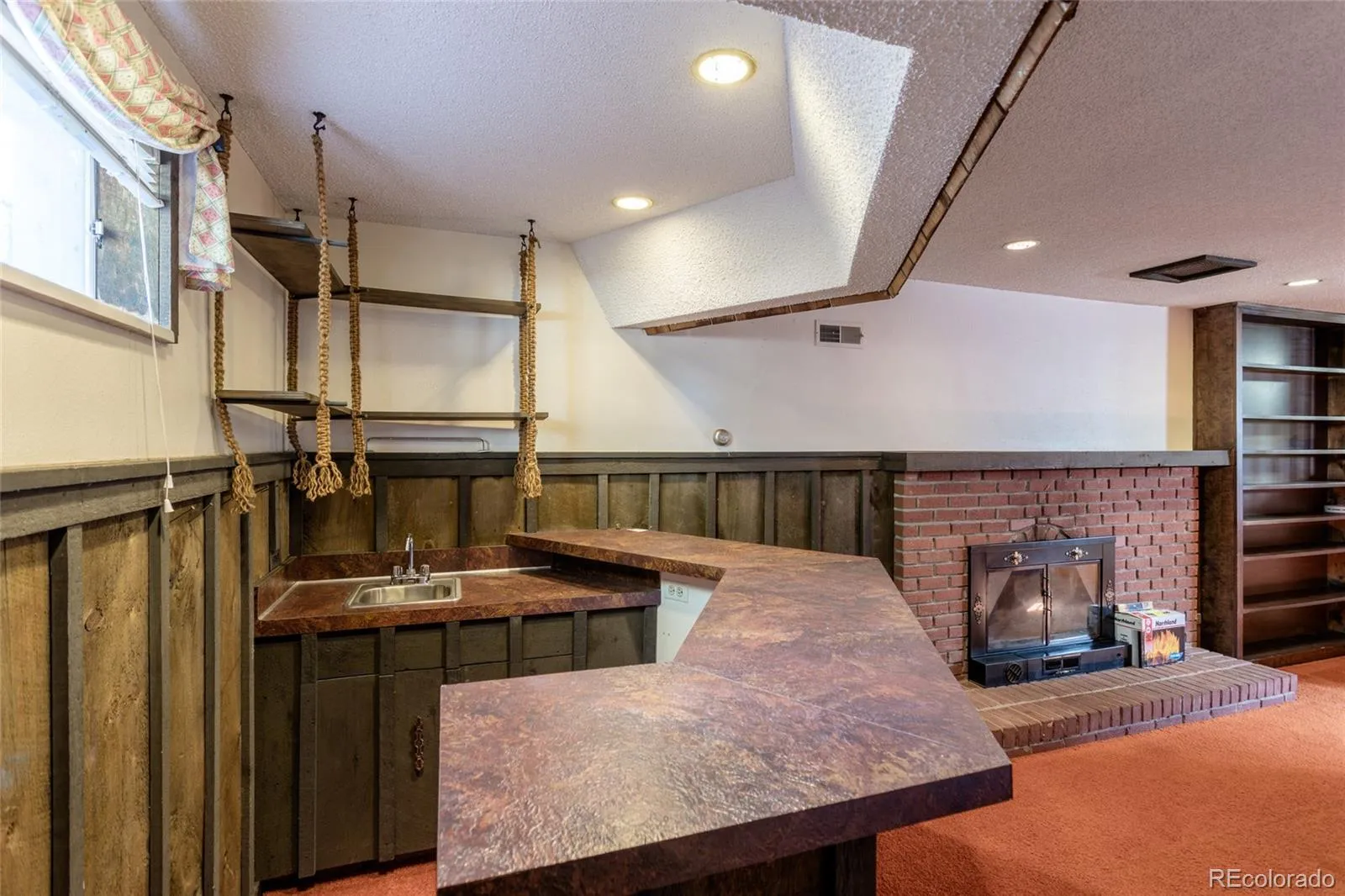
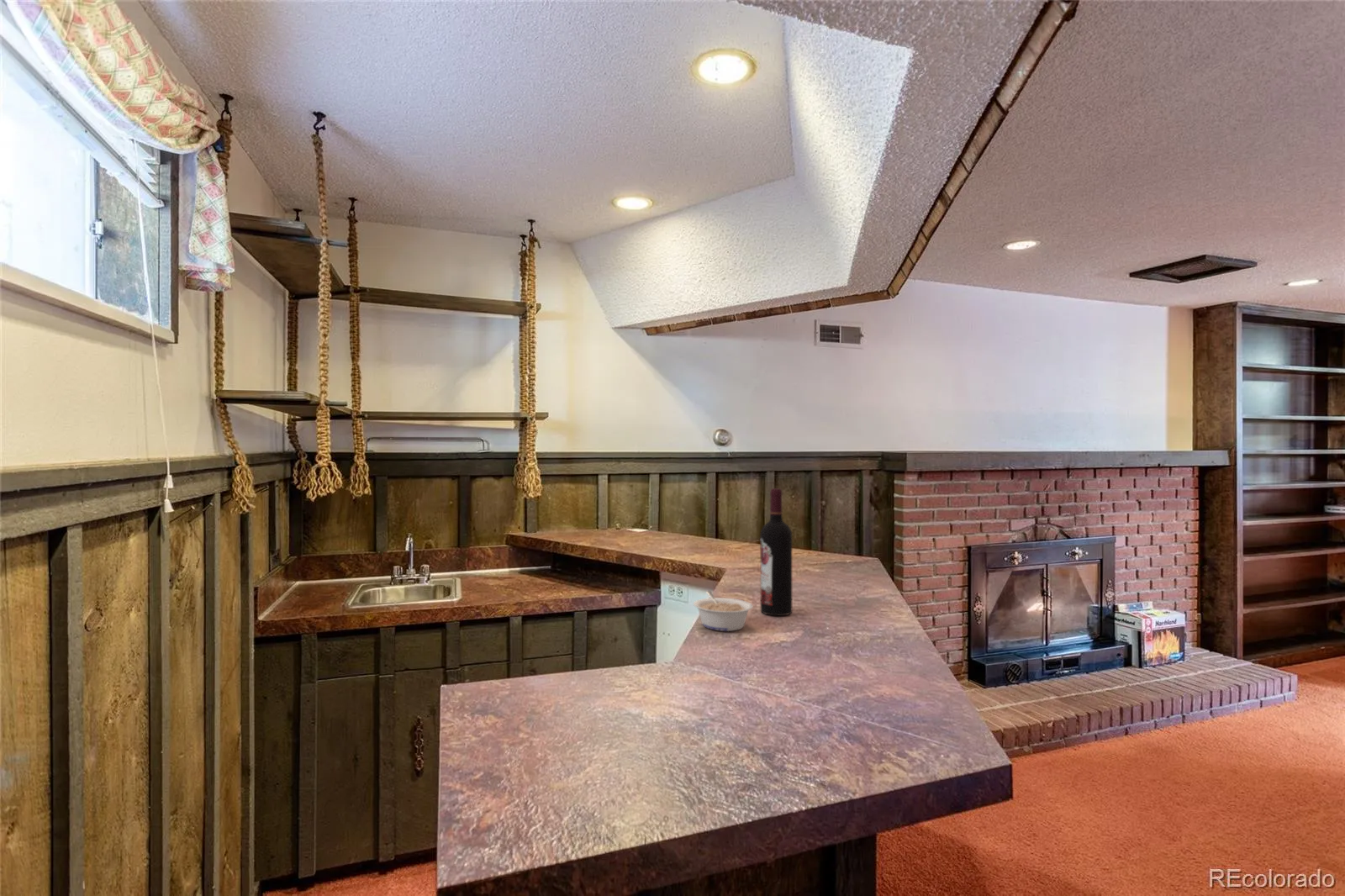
+ legume (720, 612)
+ wine bottle (776, 550)
